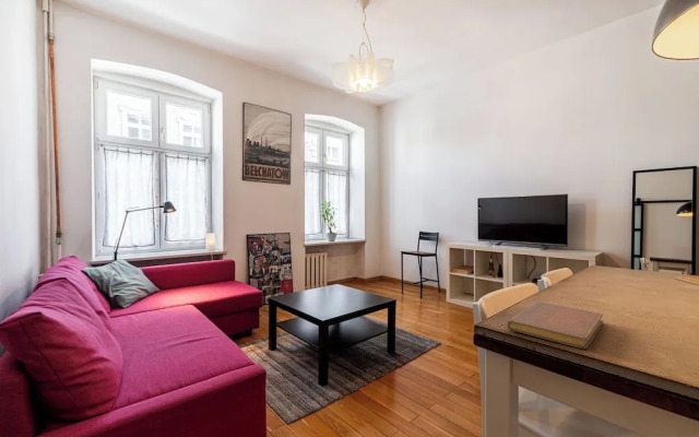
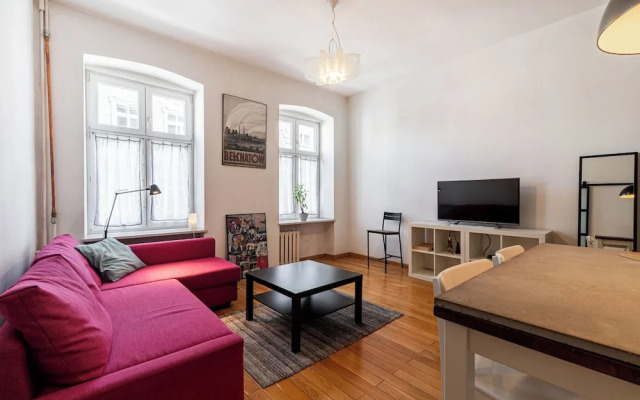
- notebook (556, 320)
